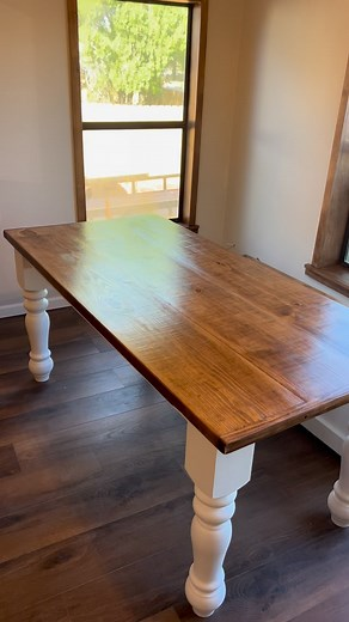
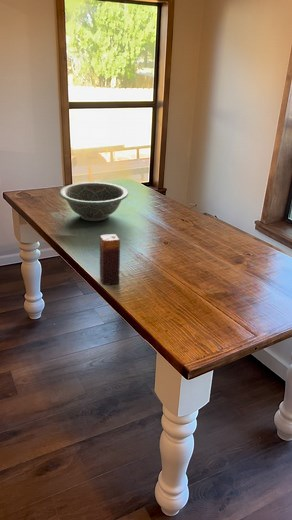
+ decorative bowl (94, 204)
+ candle (109, 259)
